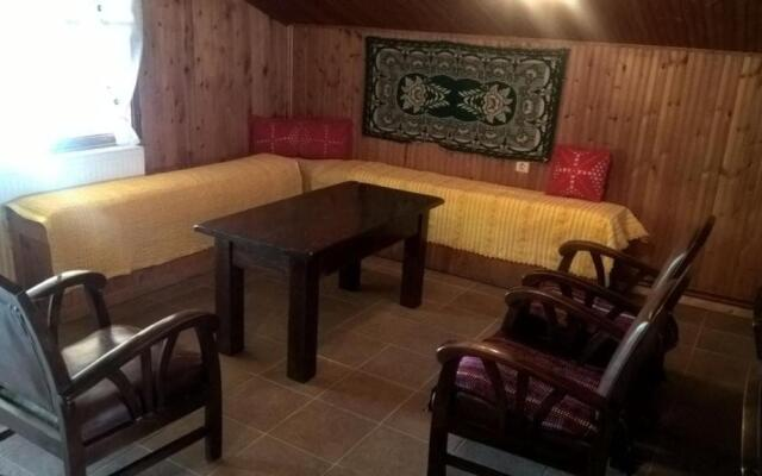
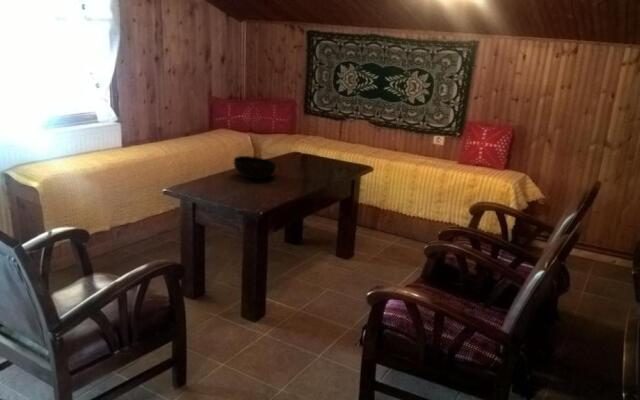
+ bowl (254, 168)
